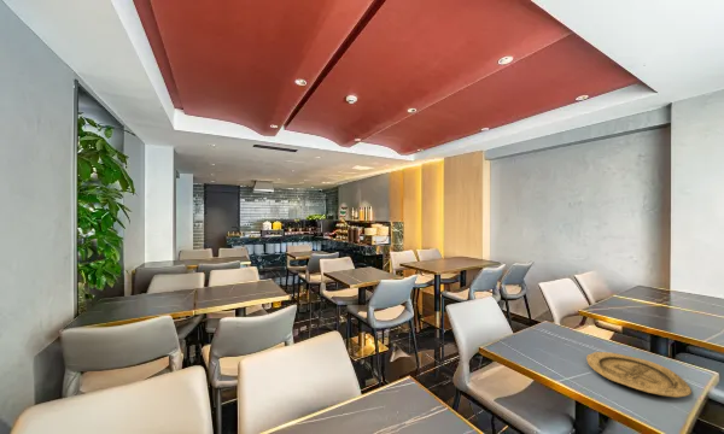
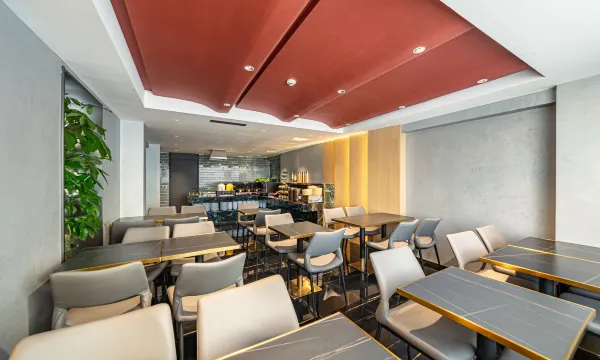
- plate (634, 371)
